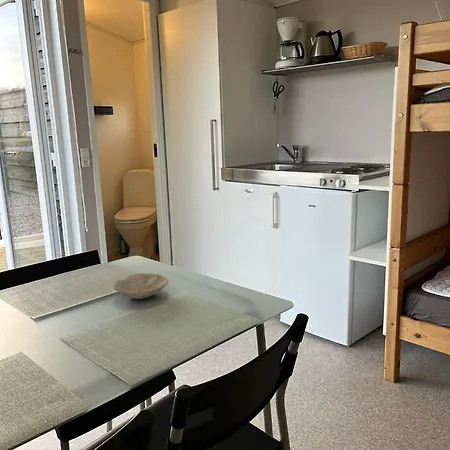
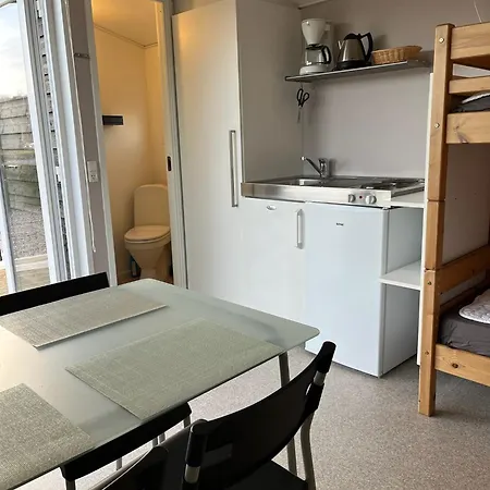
- bowl (140, 288)
